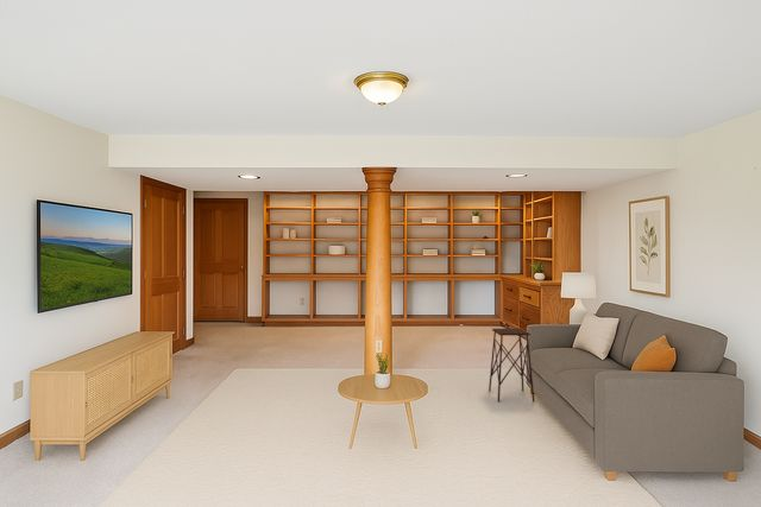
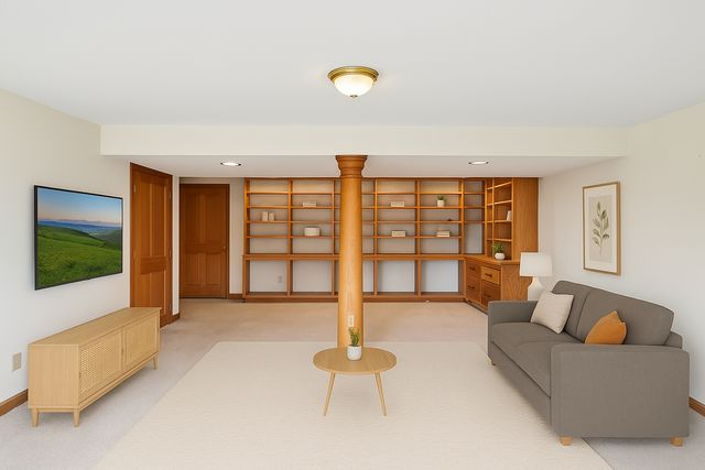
- side table (511, 362)
